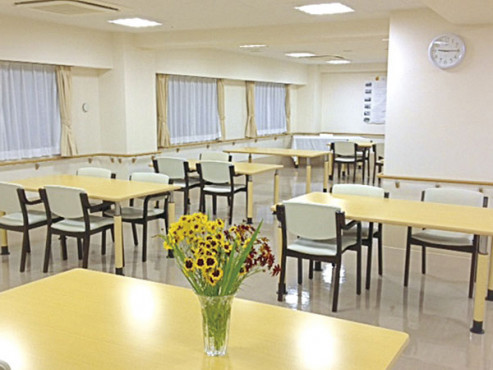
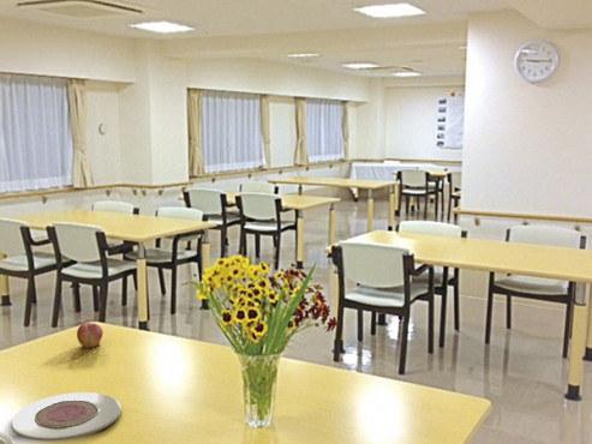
+ apple (90, 334)
+ plate (67, 414)
